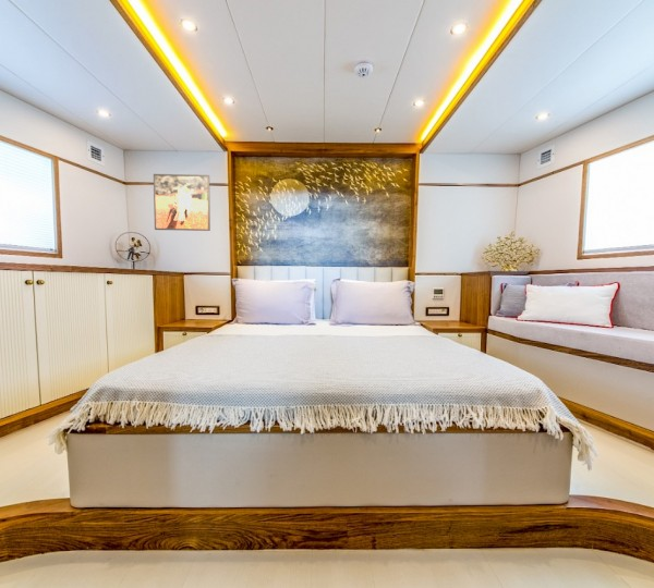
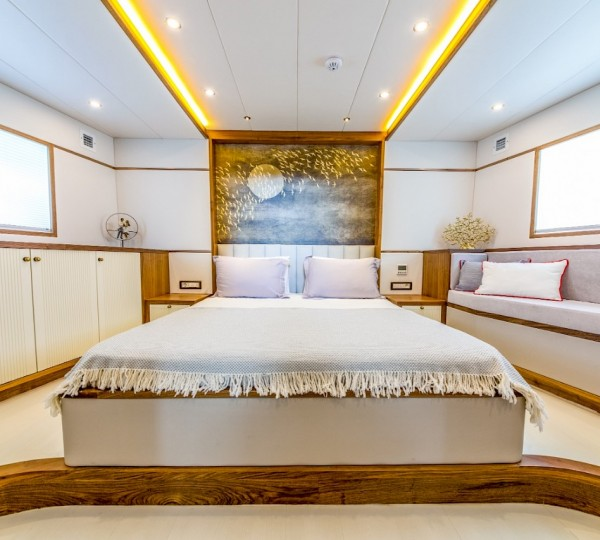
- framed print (182, 203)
